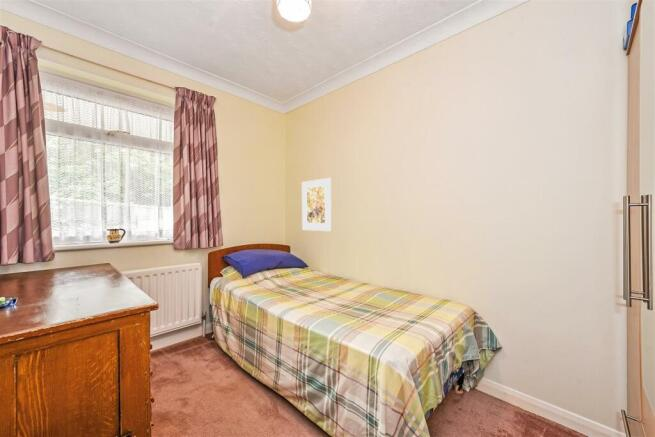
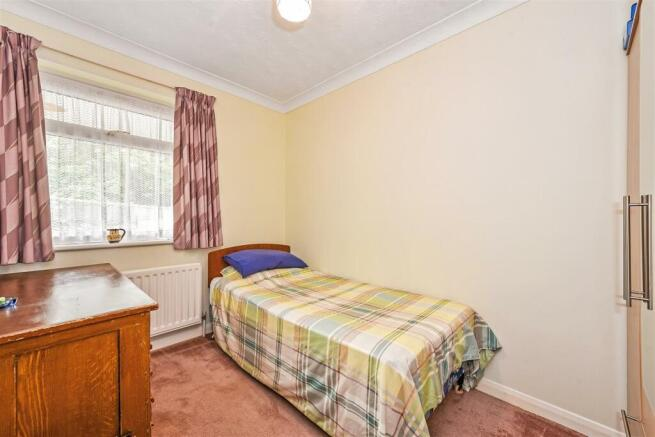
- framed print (316, 205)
